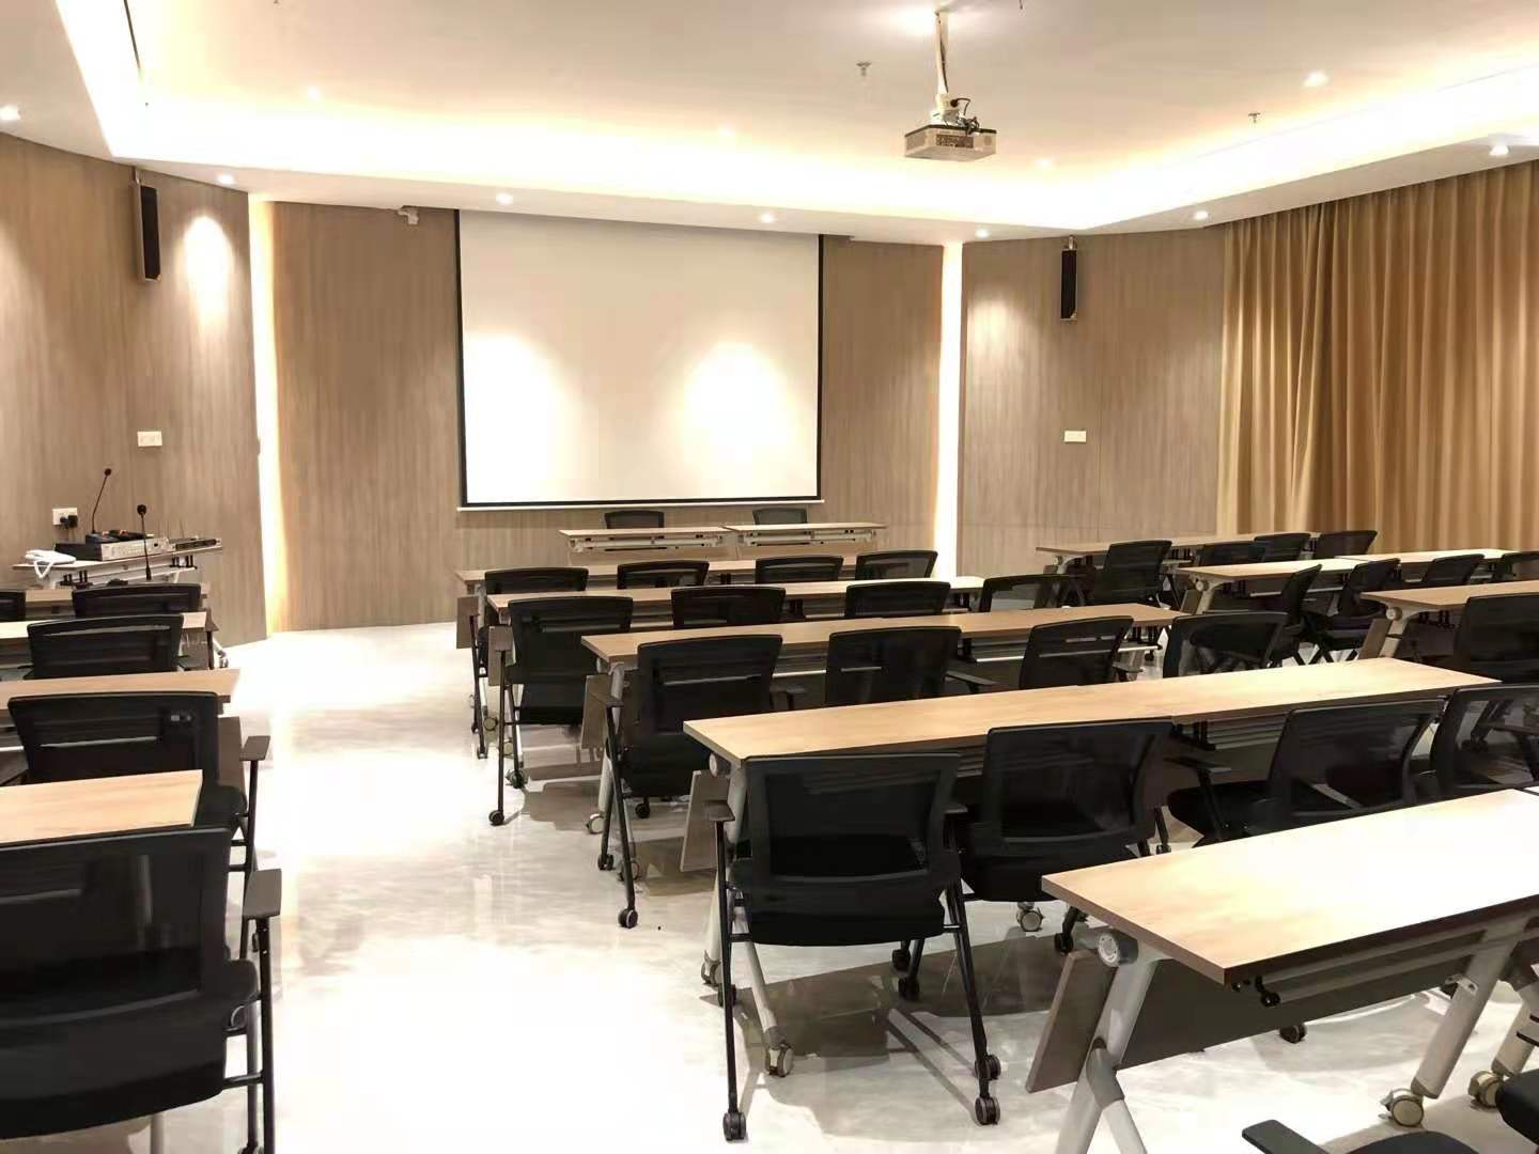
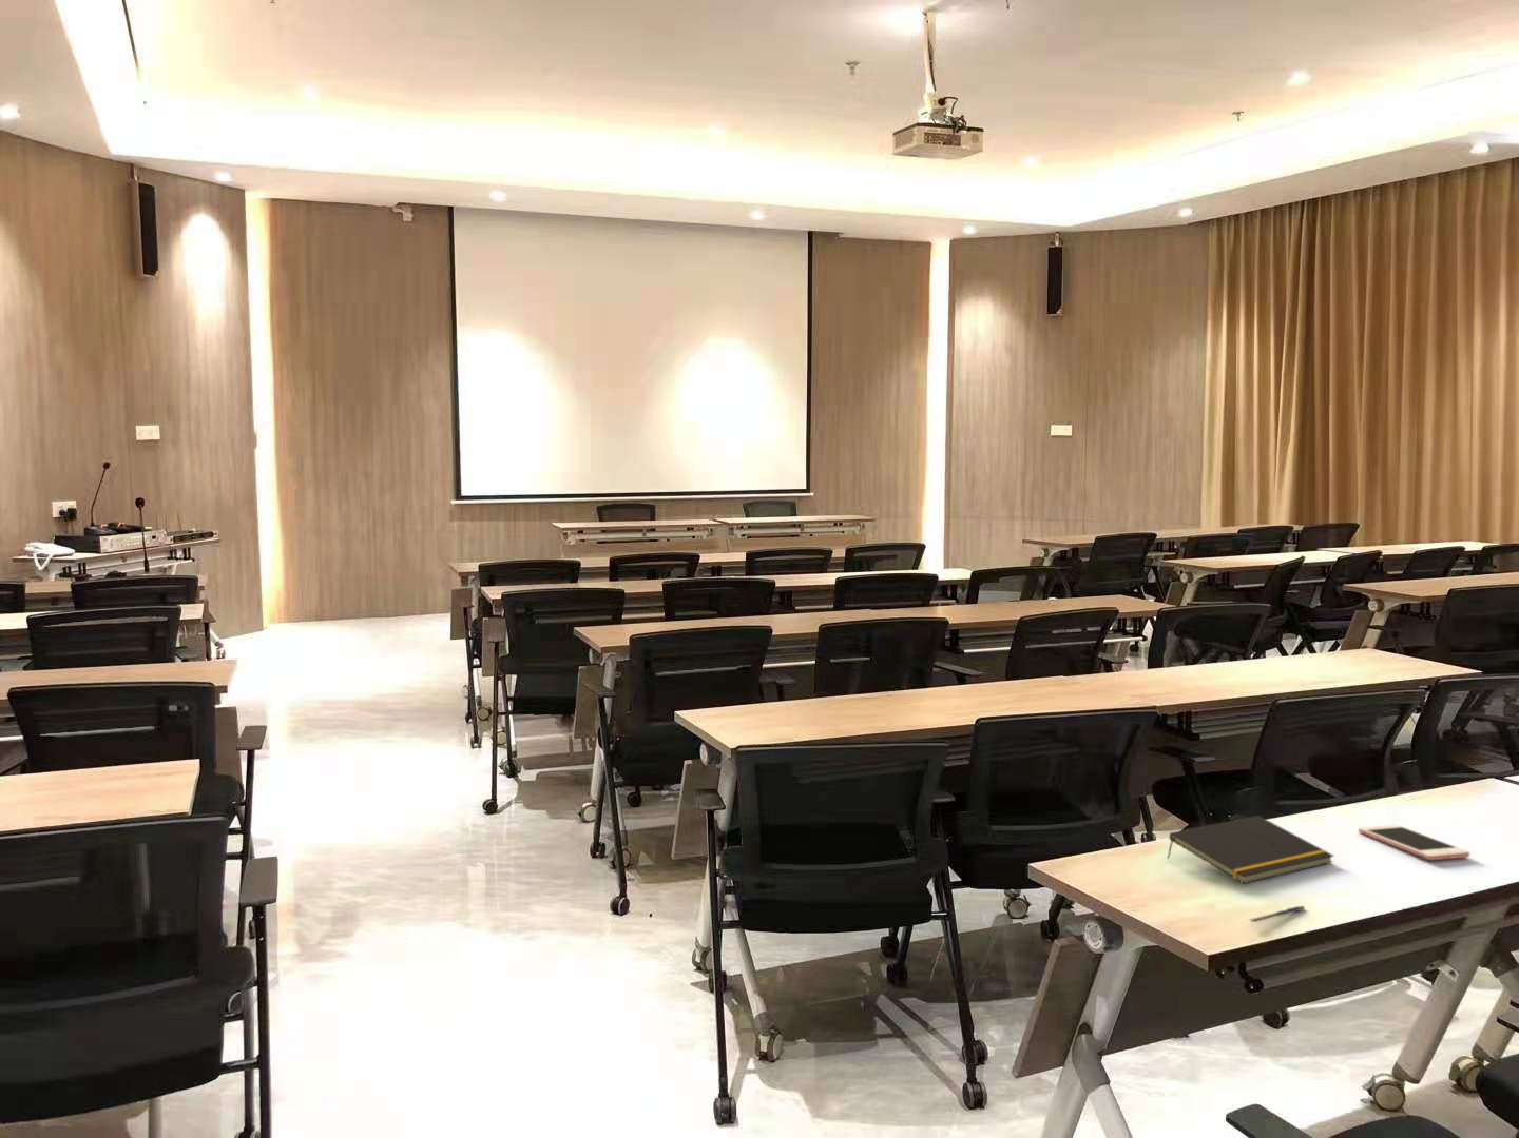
+ notepad (1250, 848)
+ cell phone (1411, 840)
+ pen (1276, 913)
